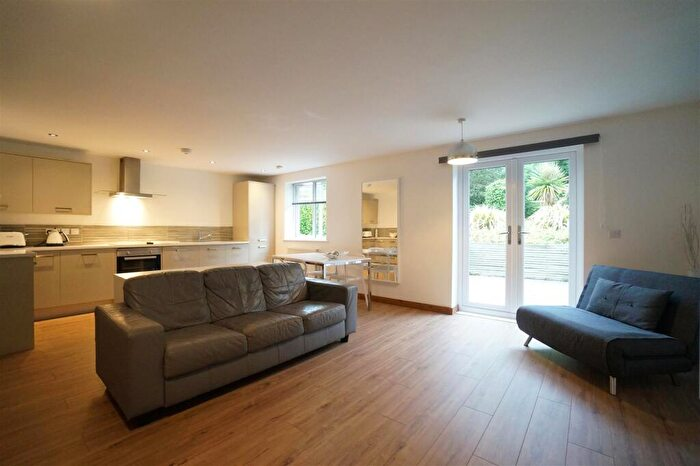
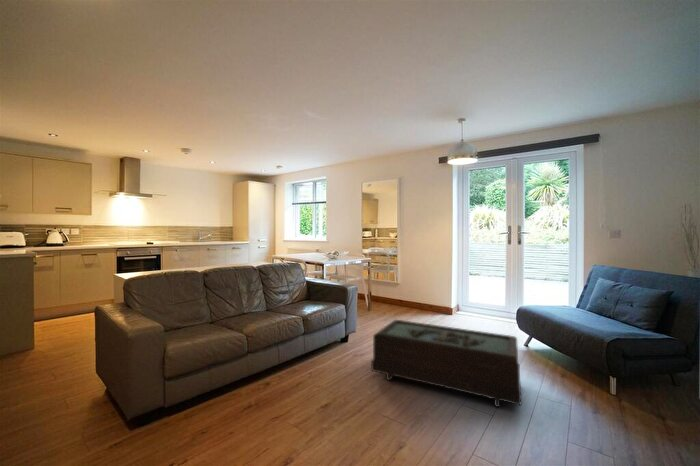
+ coffee table (444, 356)
